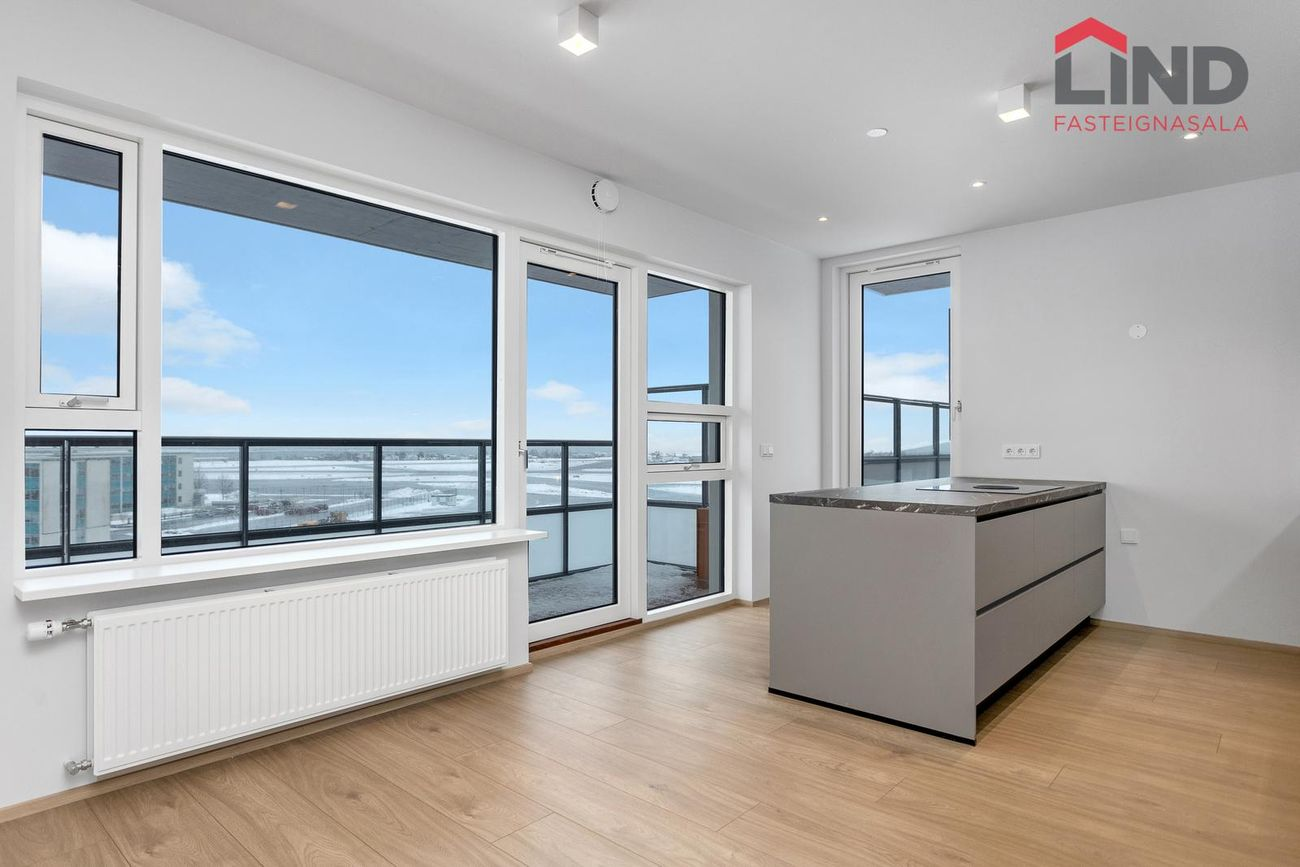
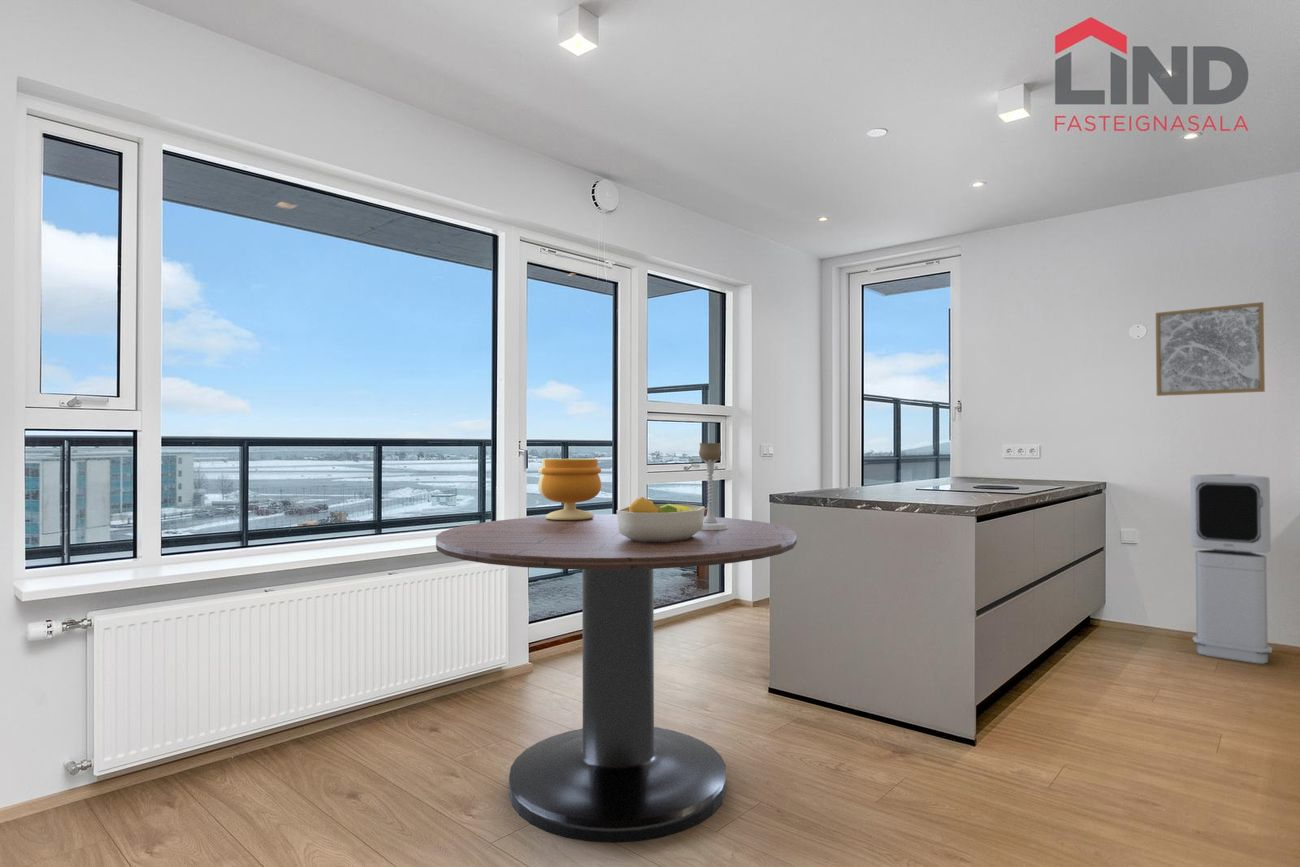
+ wall art (1208, 350)
+ dining table (618, 657)
+ candle holder (710, 485)
+ fruit bowl (661, 515)
+ footed bowl (569, 488)
+ air purifier (1231, 564)
